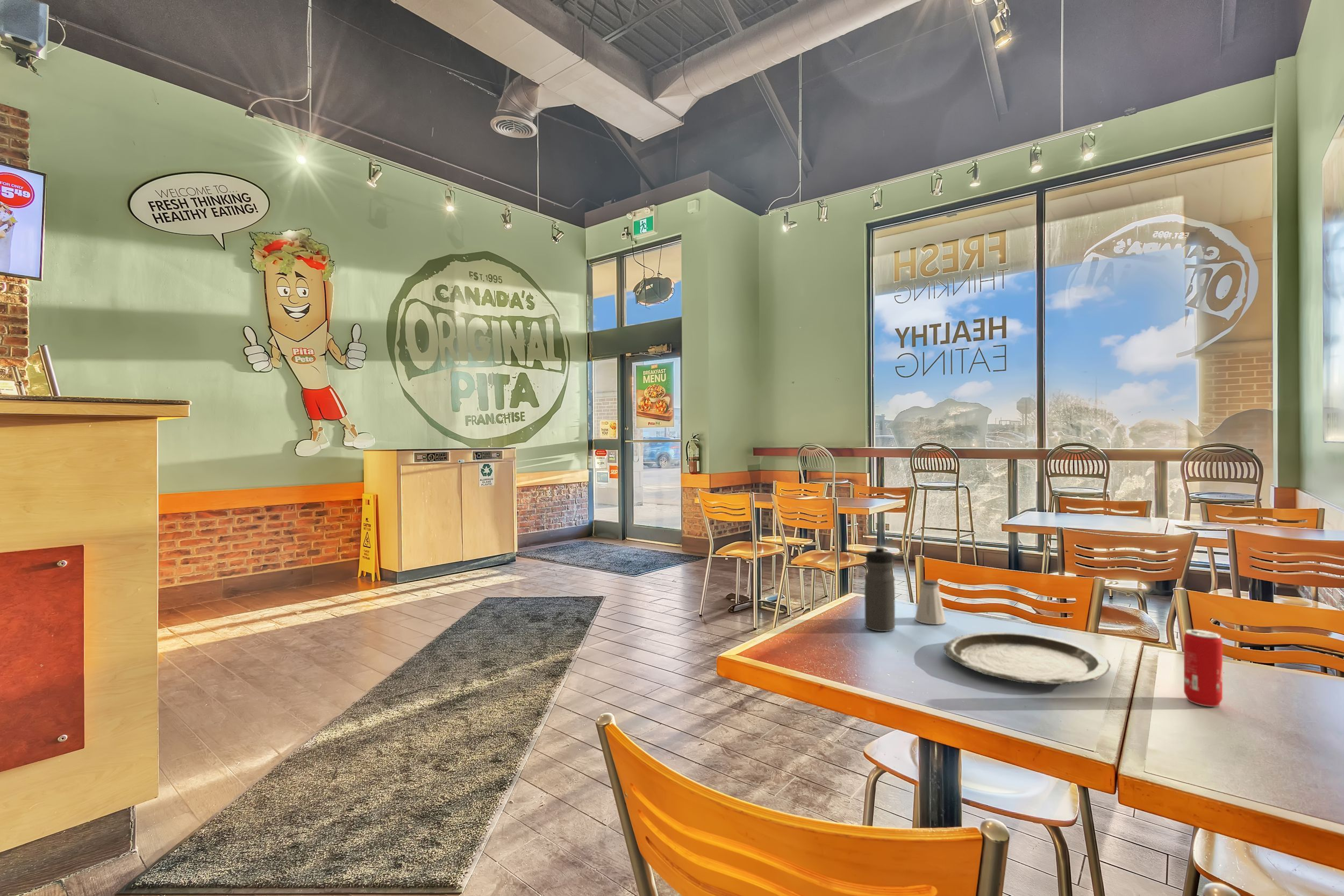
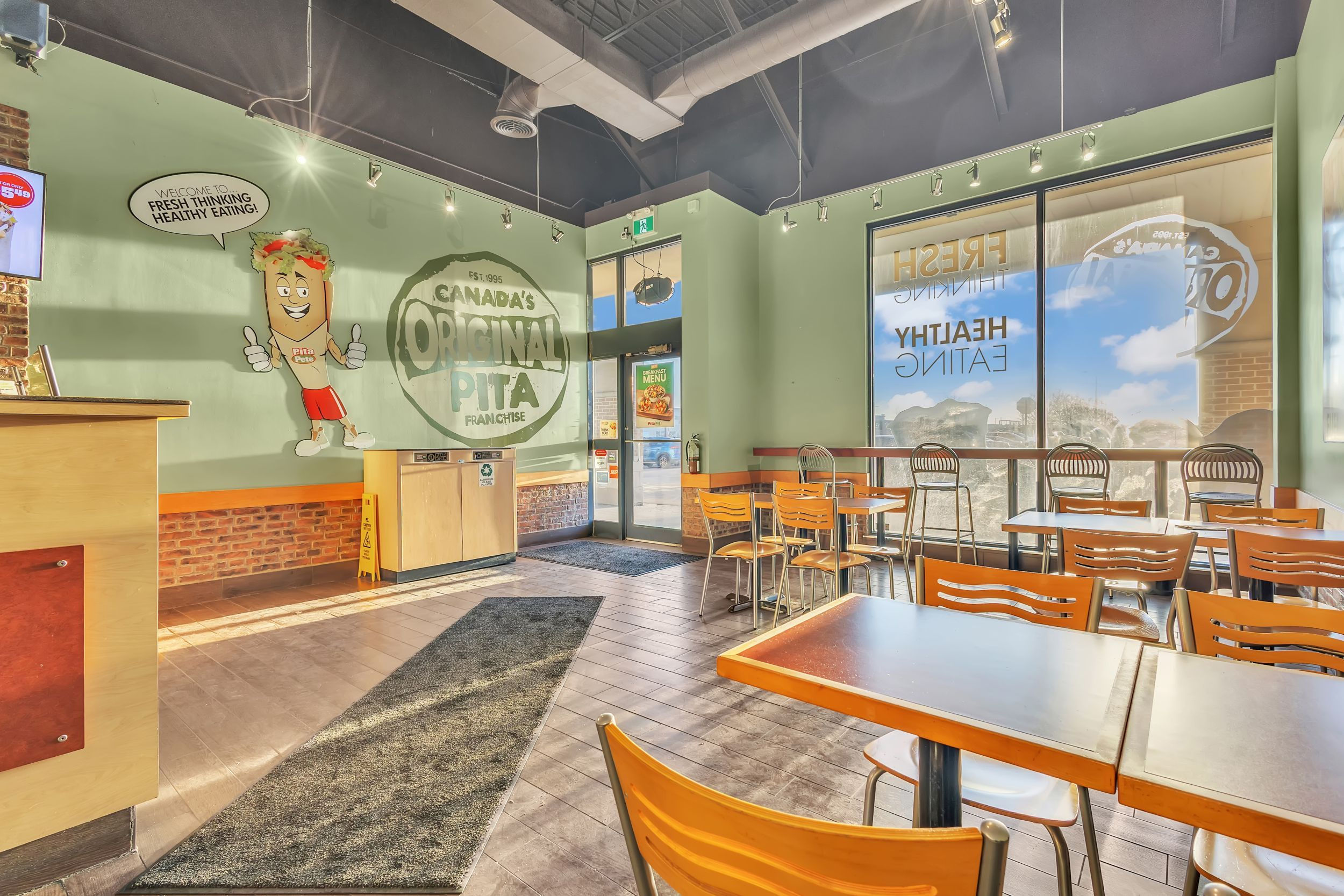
- water bottle (880, 587)
- saltshaker (930, 600)
- beverage can (1203, 667)
- plate (1023, 658)
